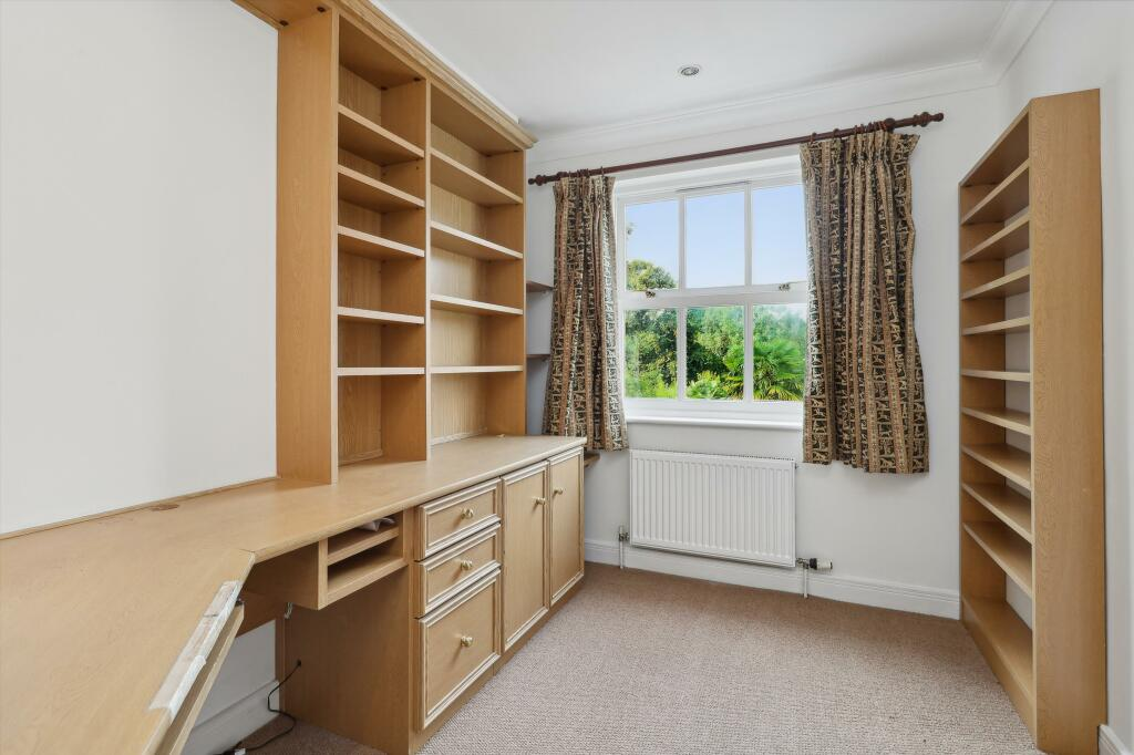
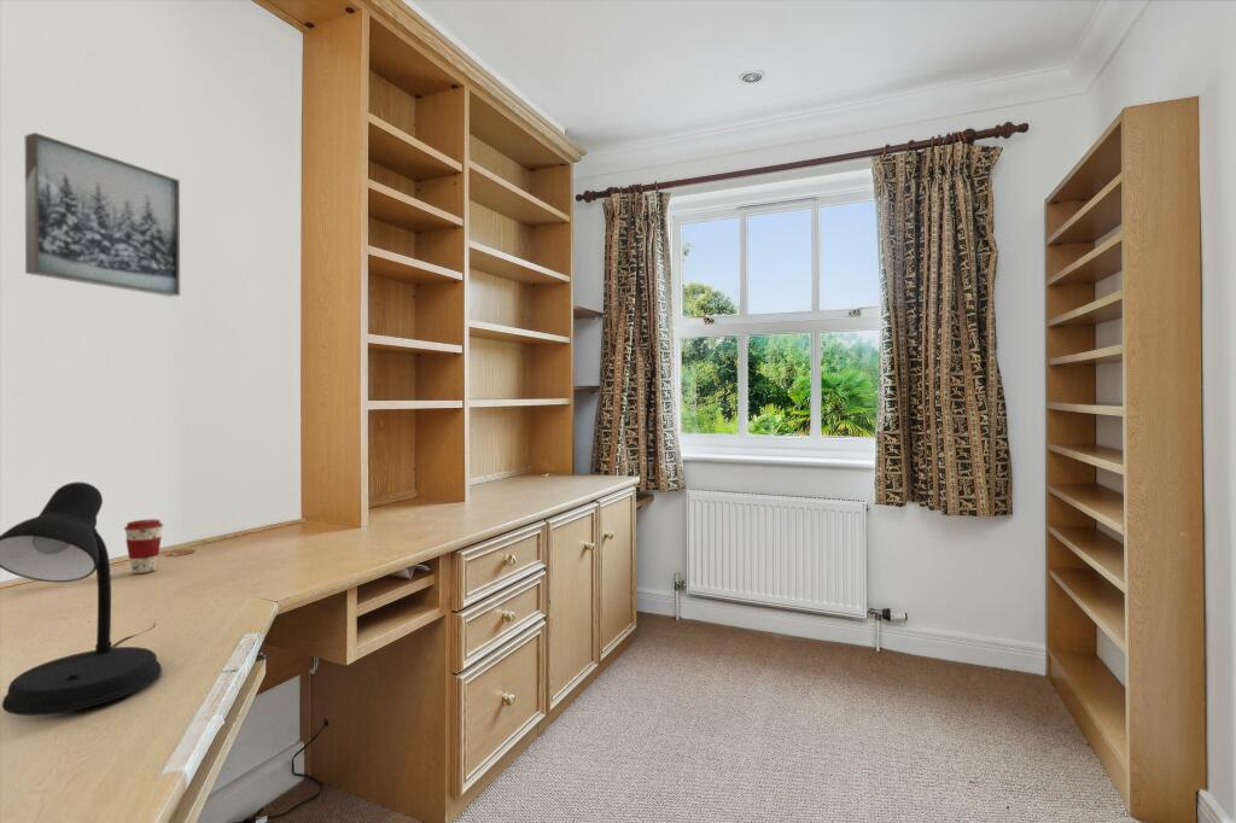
+ coffee cup (144, 545)
+ desk lamp (109, 567)
+ wall art (109, 222)
